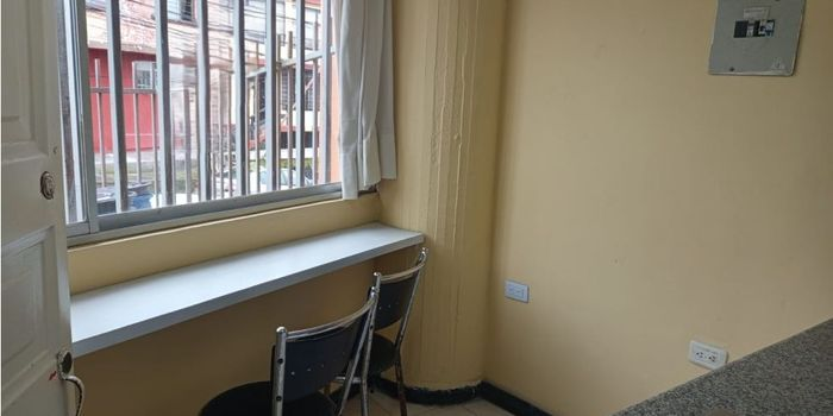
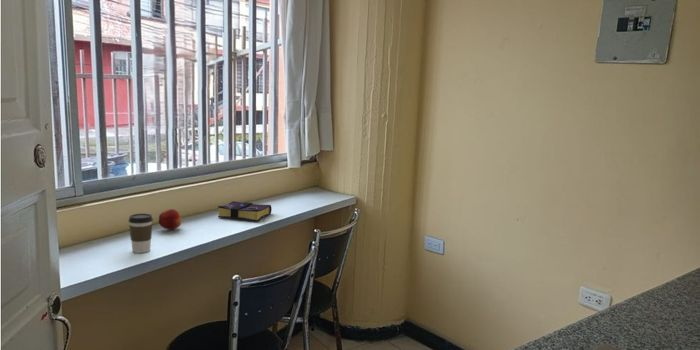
+ coffee cup (141, 233)
+ apple (170, 219)
+ book (245, 210)
